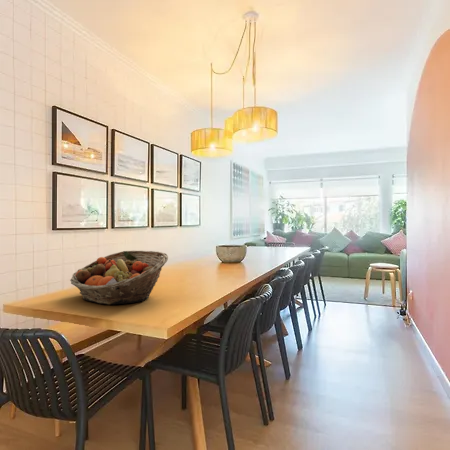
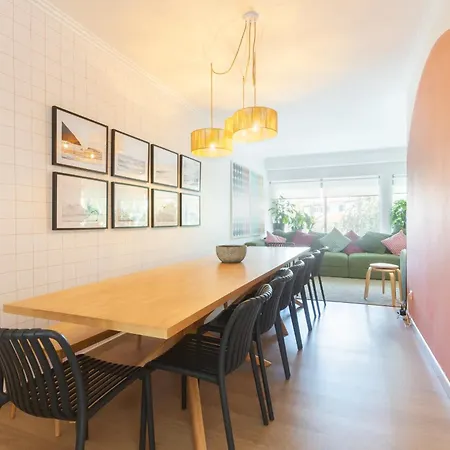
- fruit basket (120, 274)
